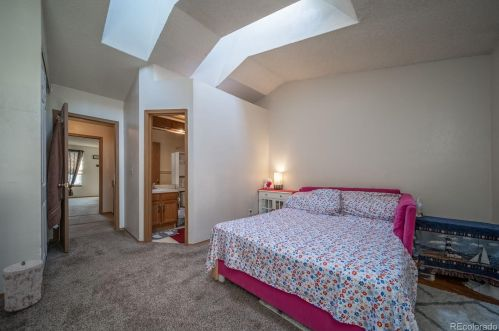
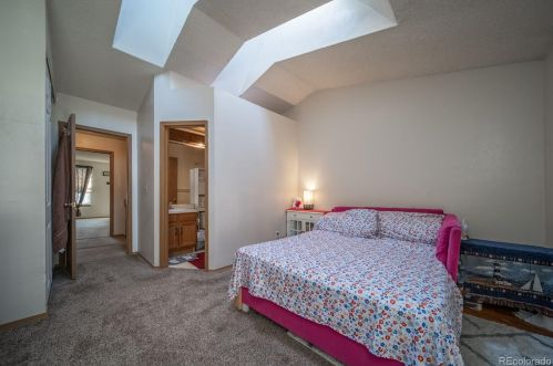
- trash can (23, 282)
